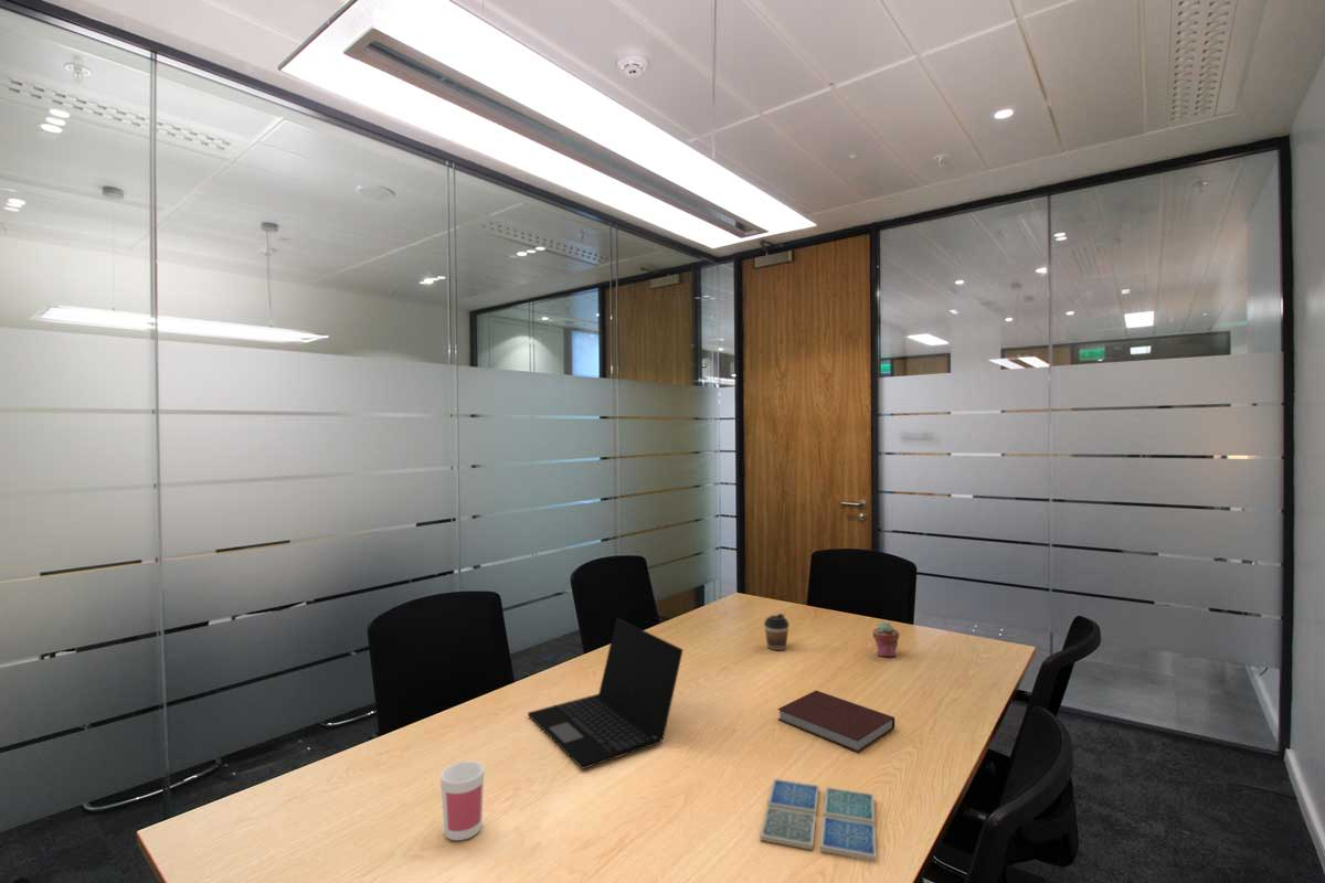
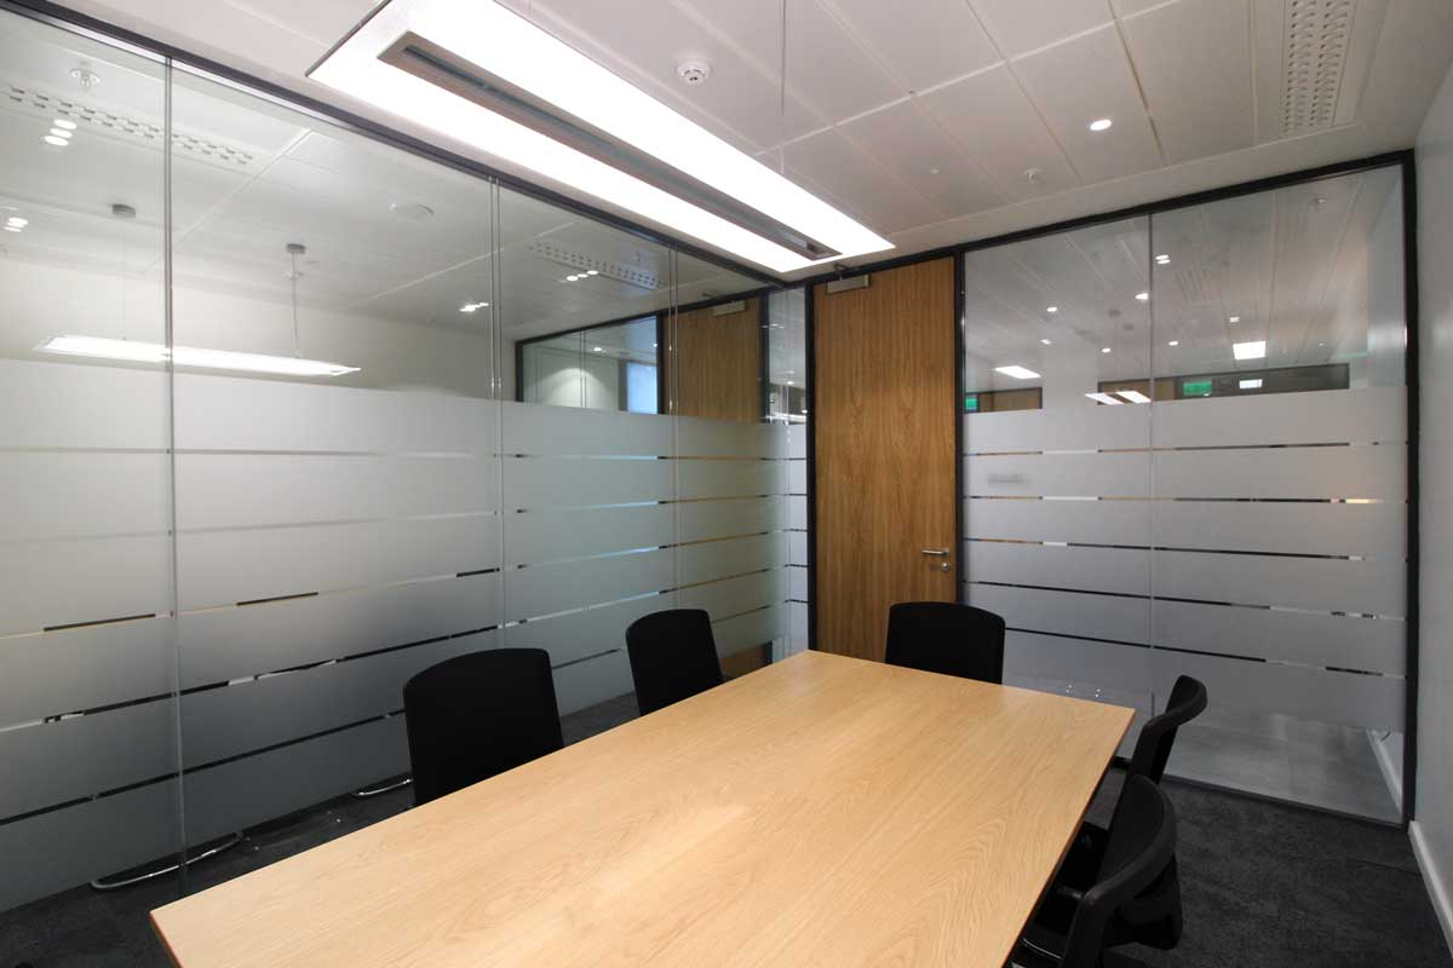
- coffee cup (776, 630)
- drink coaster (823, 816)
- mug (460, 796)
- potted succulent (886, 638)
- notebook (835, 717)
- laptop (603, 683)
